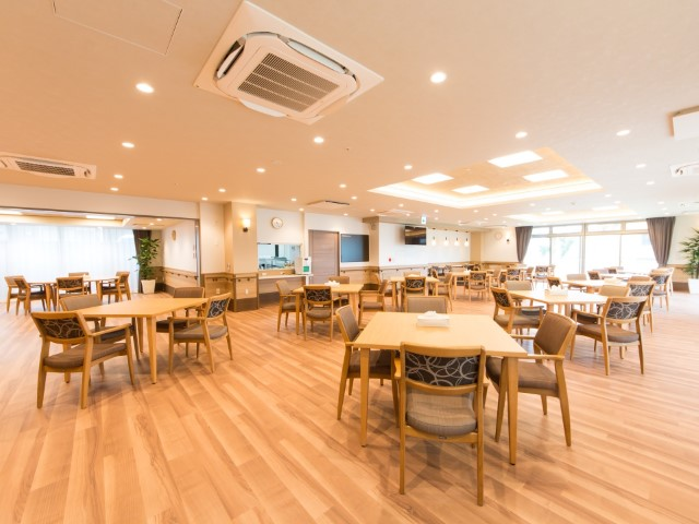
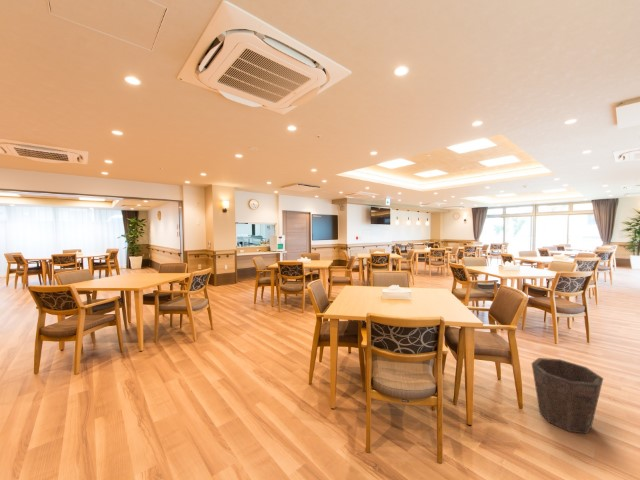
+ waste bin (564, 394)
